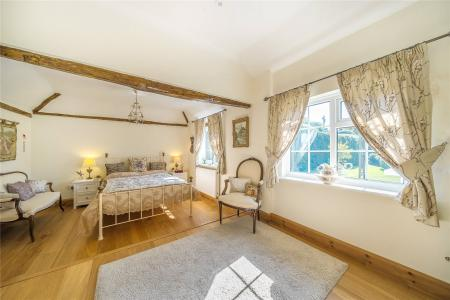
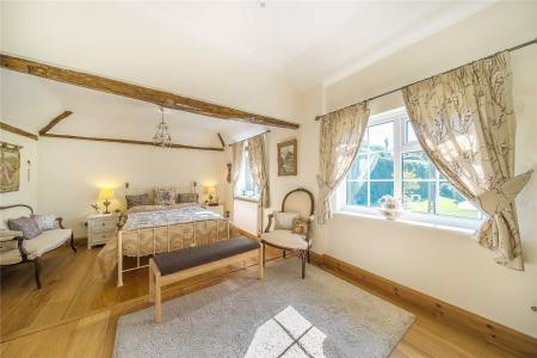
+ bench (211, 267)
